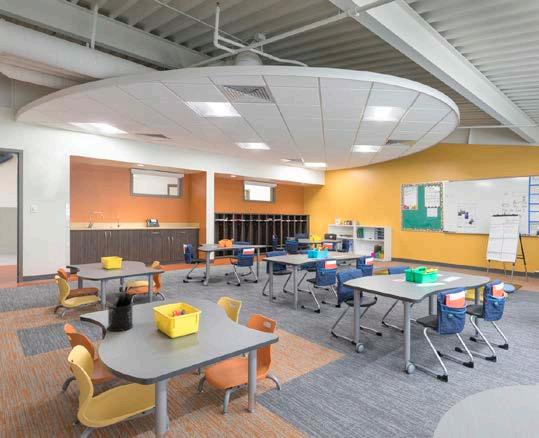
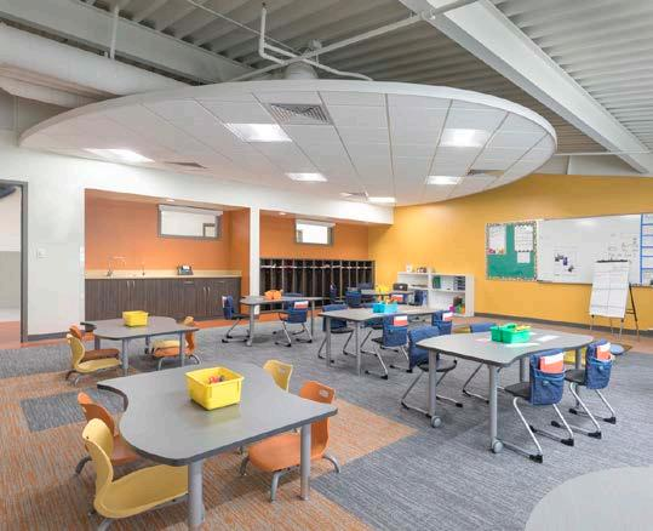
- pen holder (120, 310)
